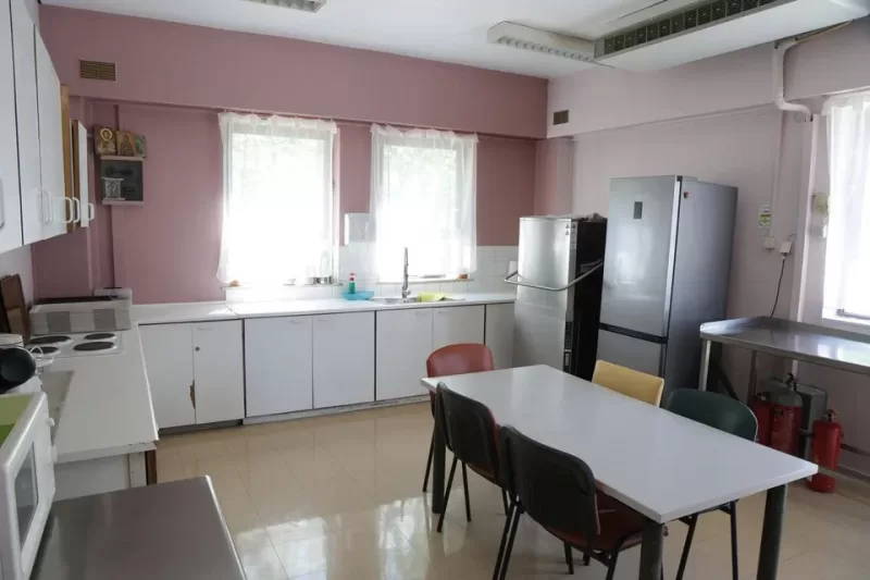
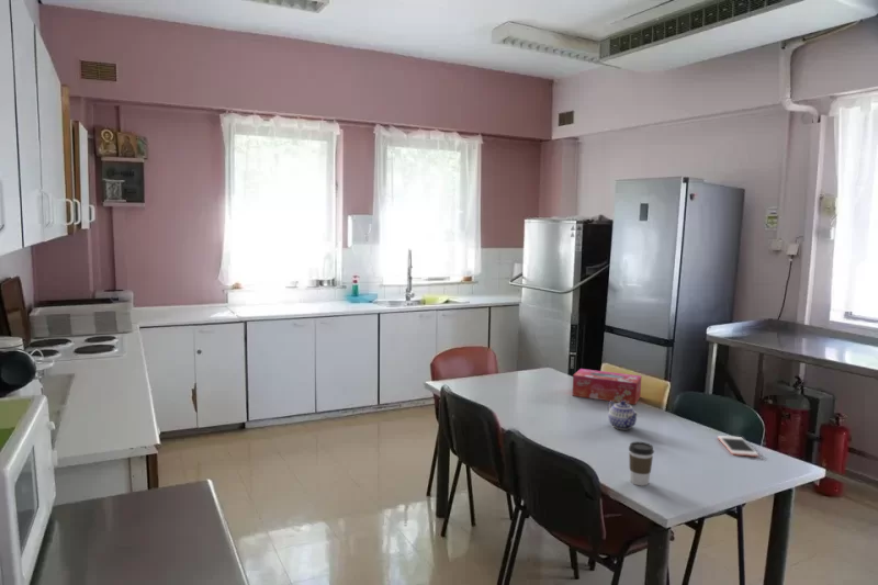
+ coffee cup (640, 463)
+ teapot (622, 414)
+ cell phone (736, 446)
+ tissue box (606, 385)
